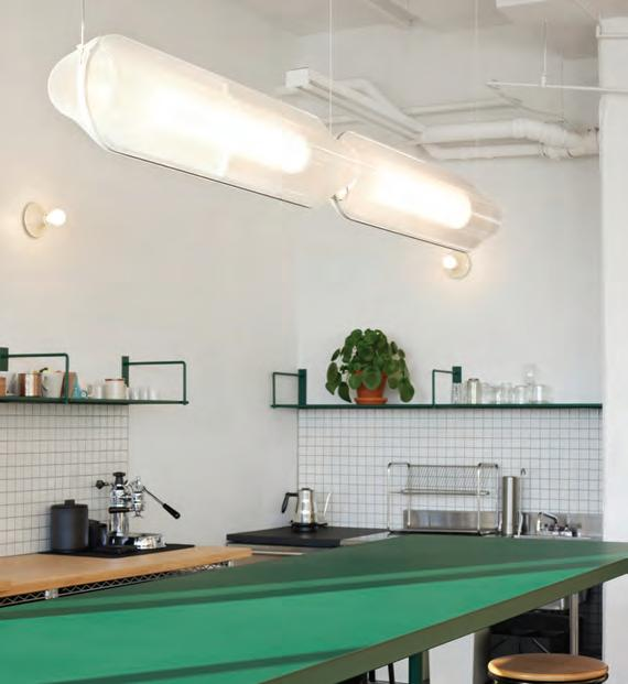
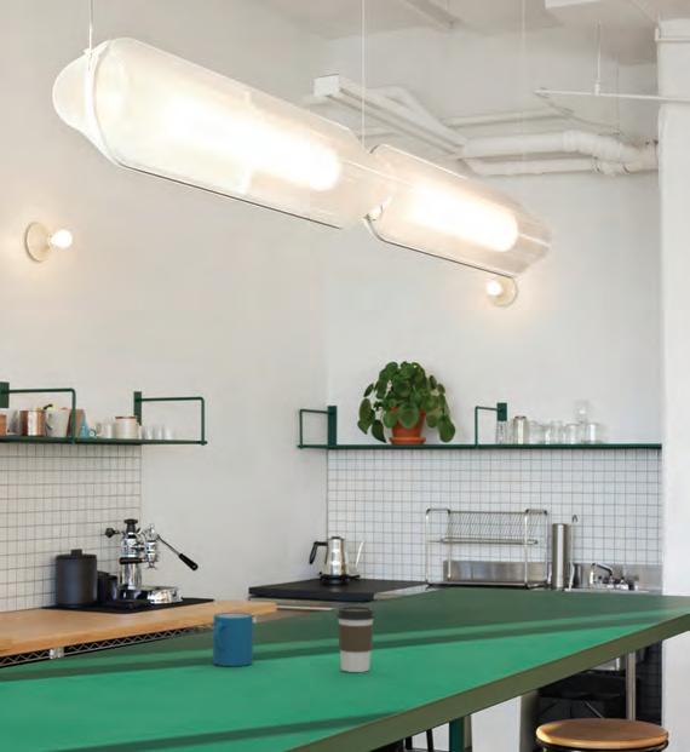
+ coffee cup (355, 638)
+ mug (228, 639)
